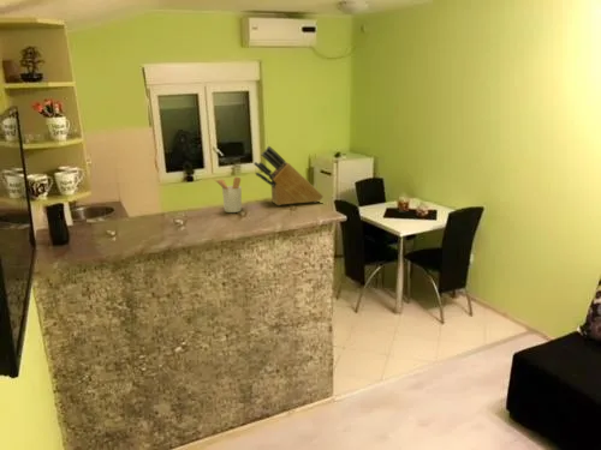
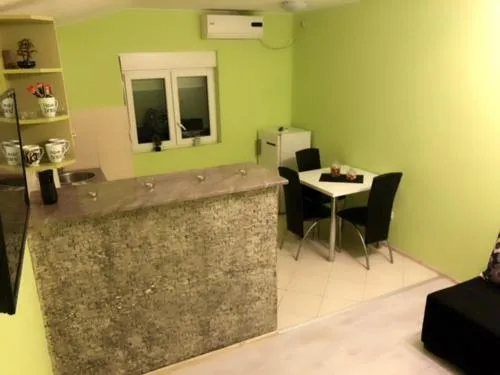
- utensil holder (227, 193)
- knife block (287, 174)
